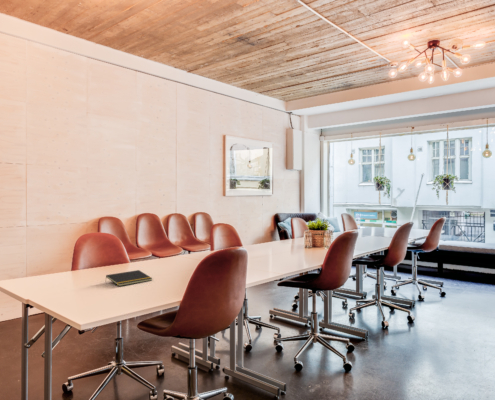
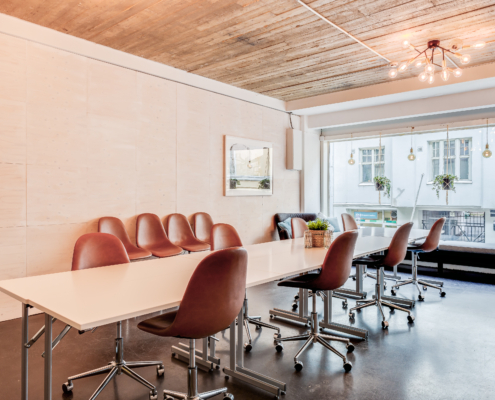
- notepad (129, 277)
